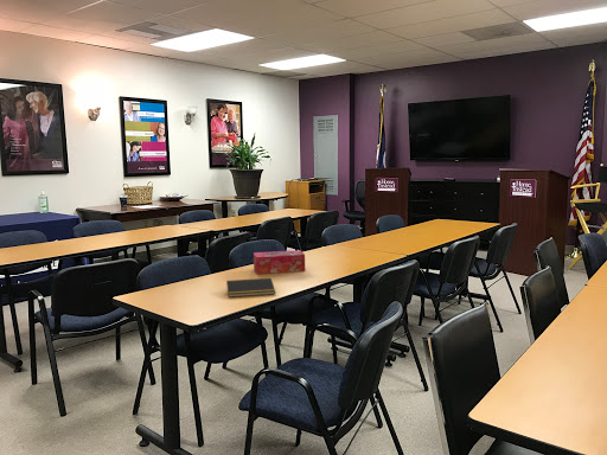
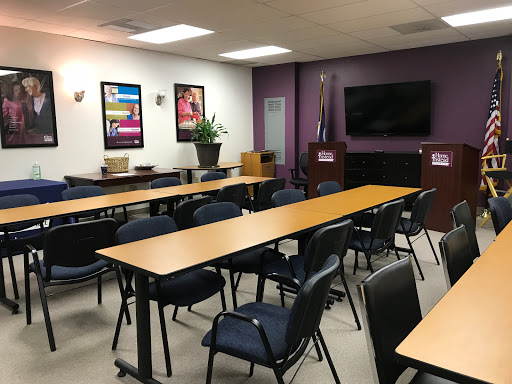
- notepad (250, 287)
- tissue box (279, 261)
